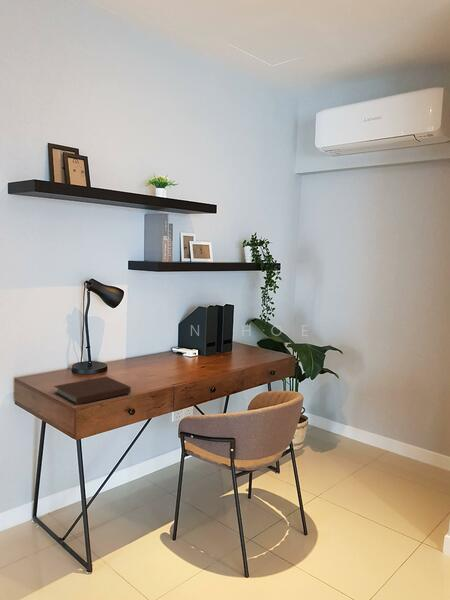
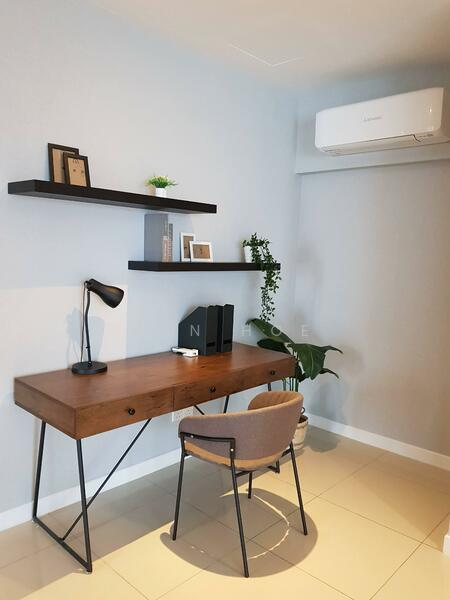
- notebook (92, 389)
